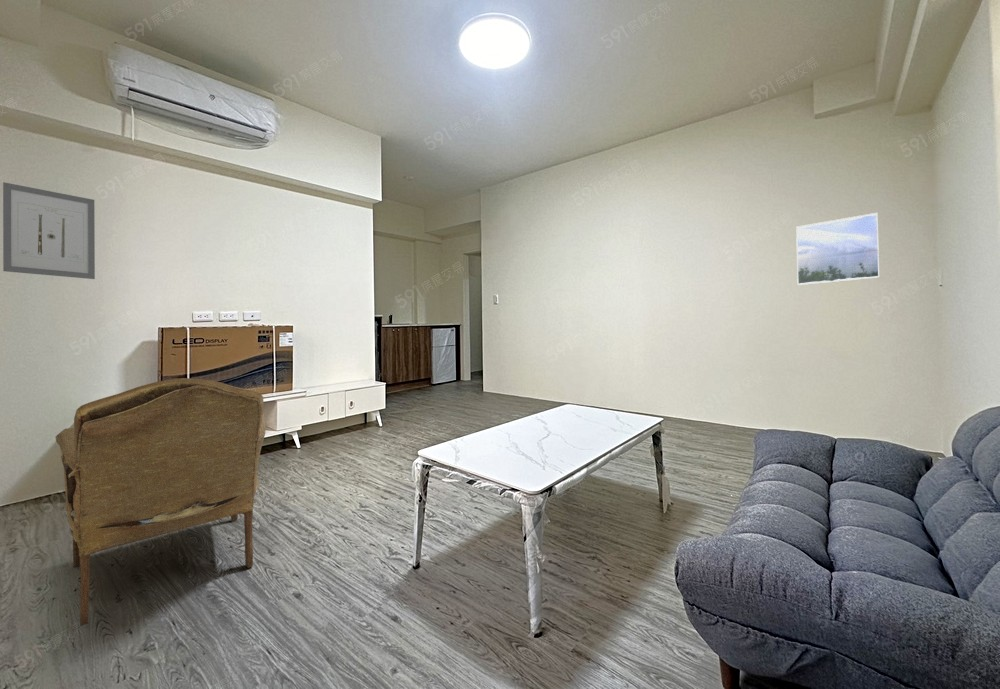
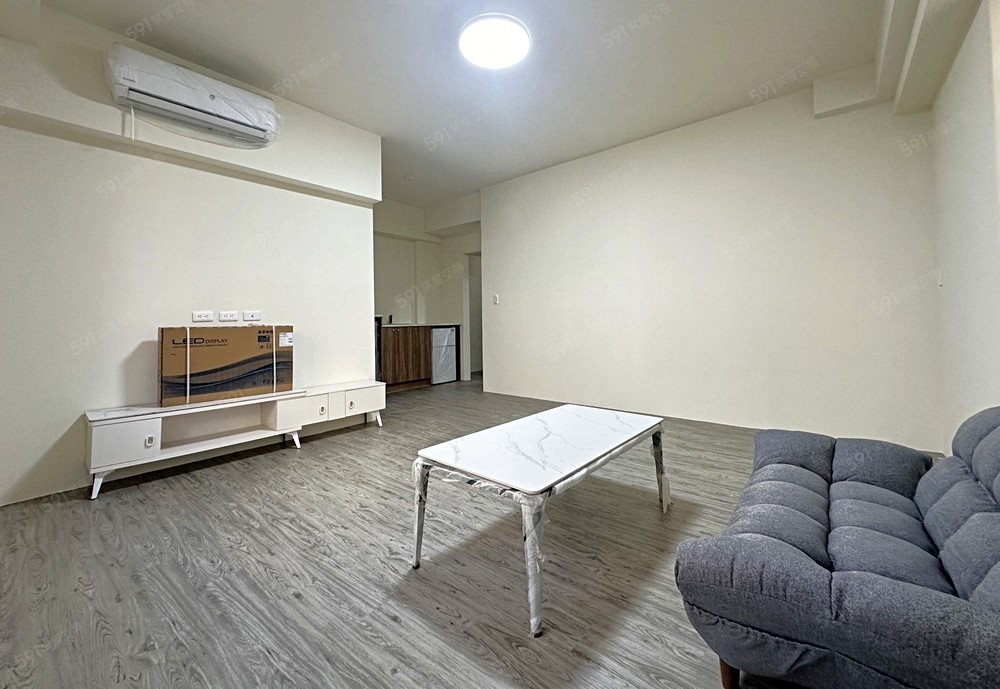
- wall art (51, 233)
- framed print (835, 250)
- armchair (178, 473)
